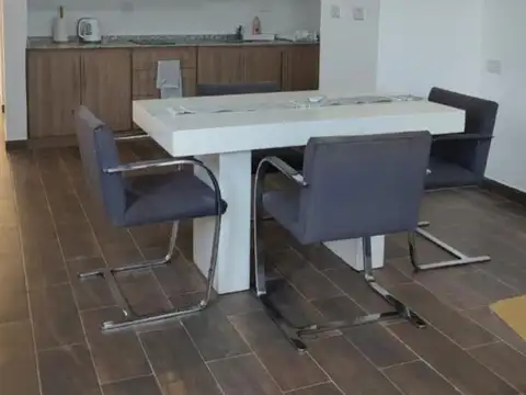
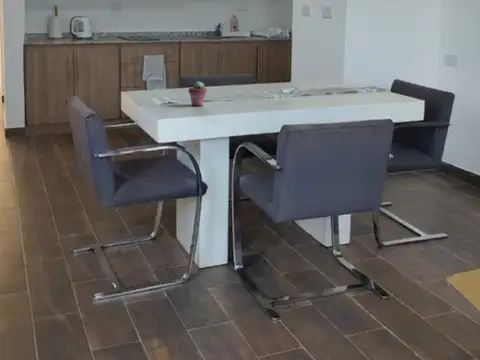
+ potted succulent (197, 93)
